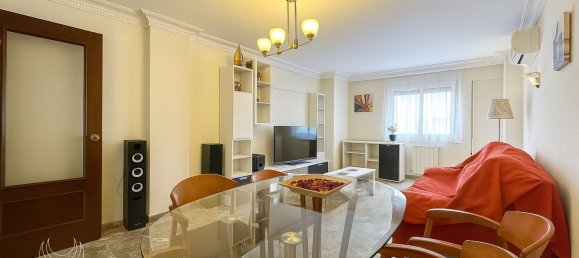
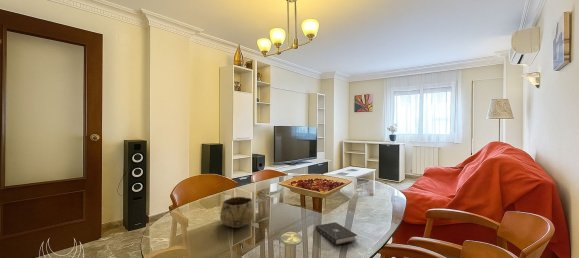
+ book (335, 232)
+ decorative bowl (237, 212)
